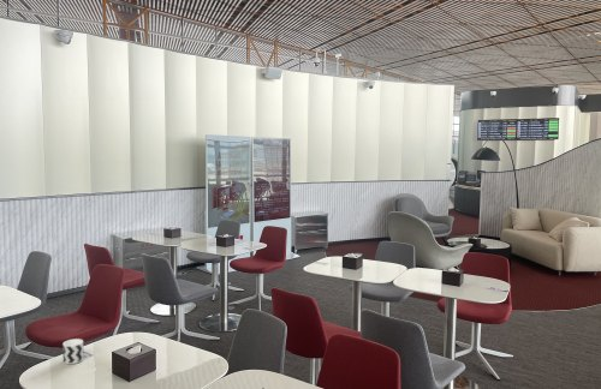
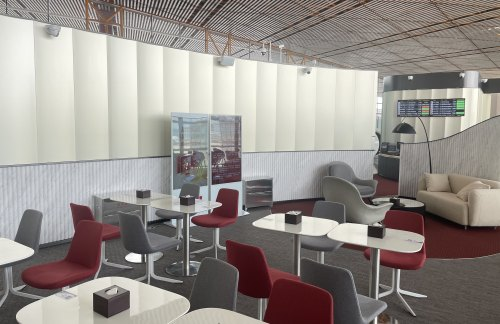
- cup (75, 349)
